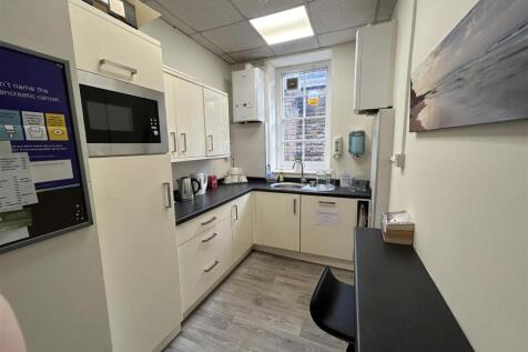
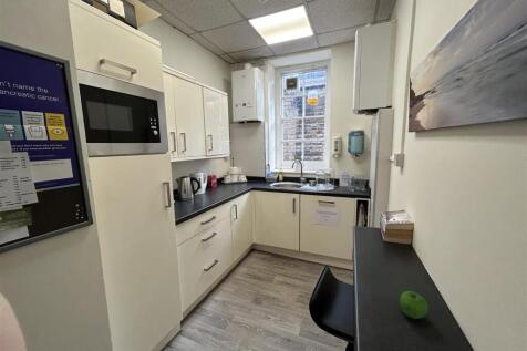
+ apple (413, 304)
